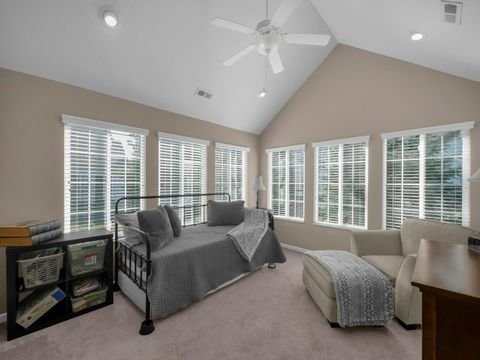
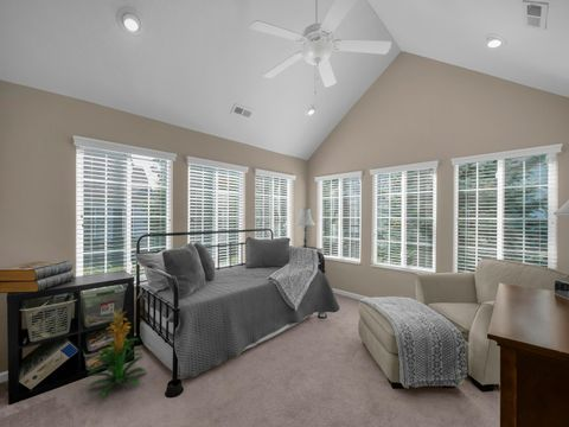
+ indoor plant (119, 344)
